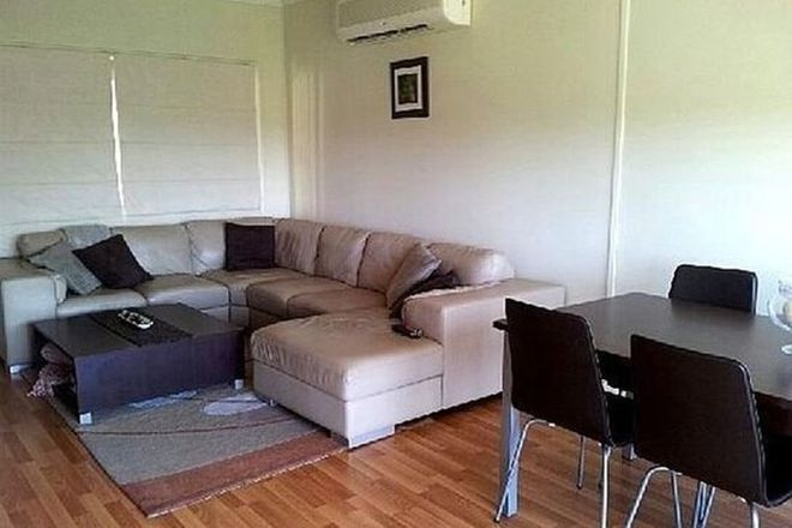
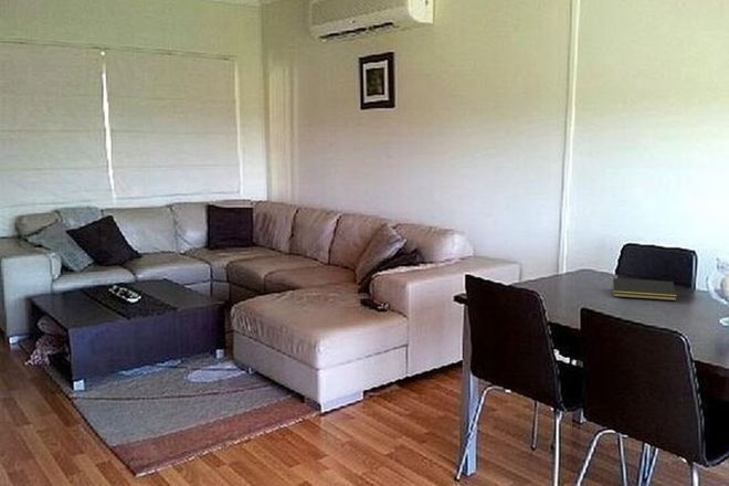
+ notepad (643, 288)
